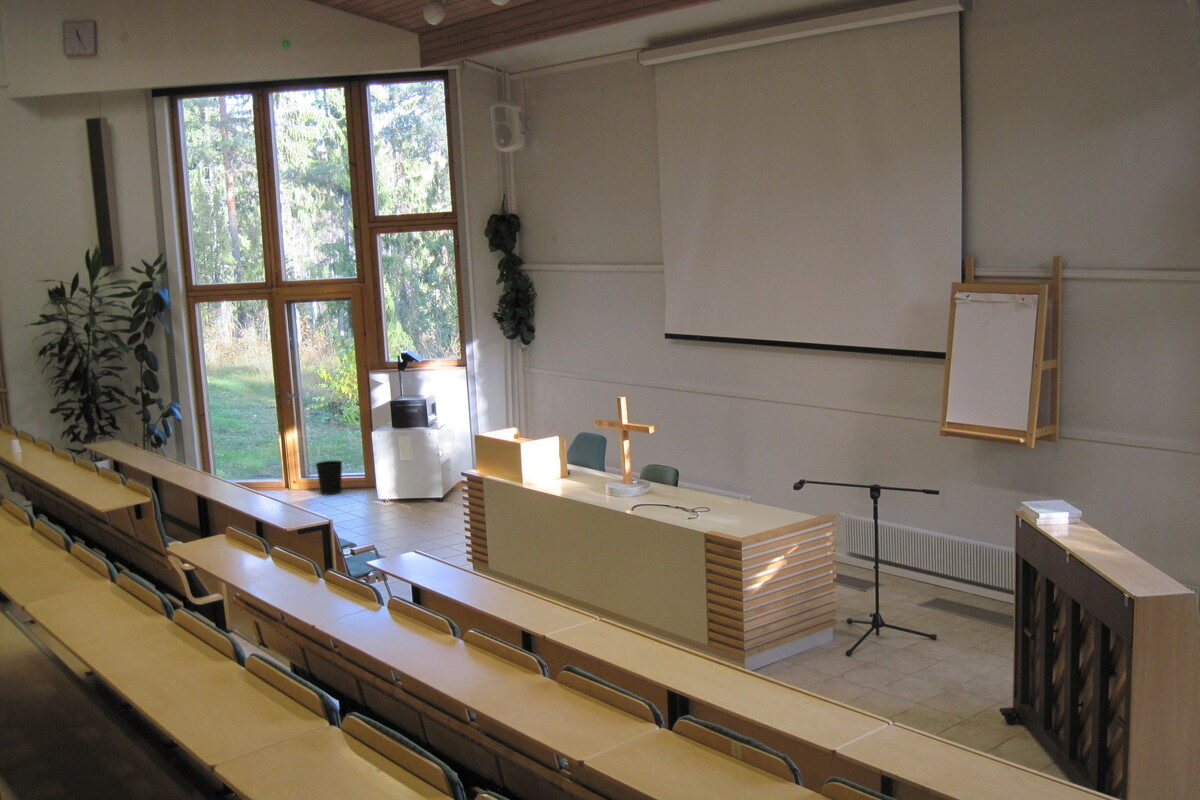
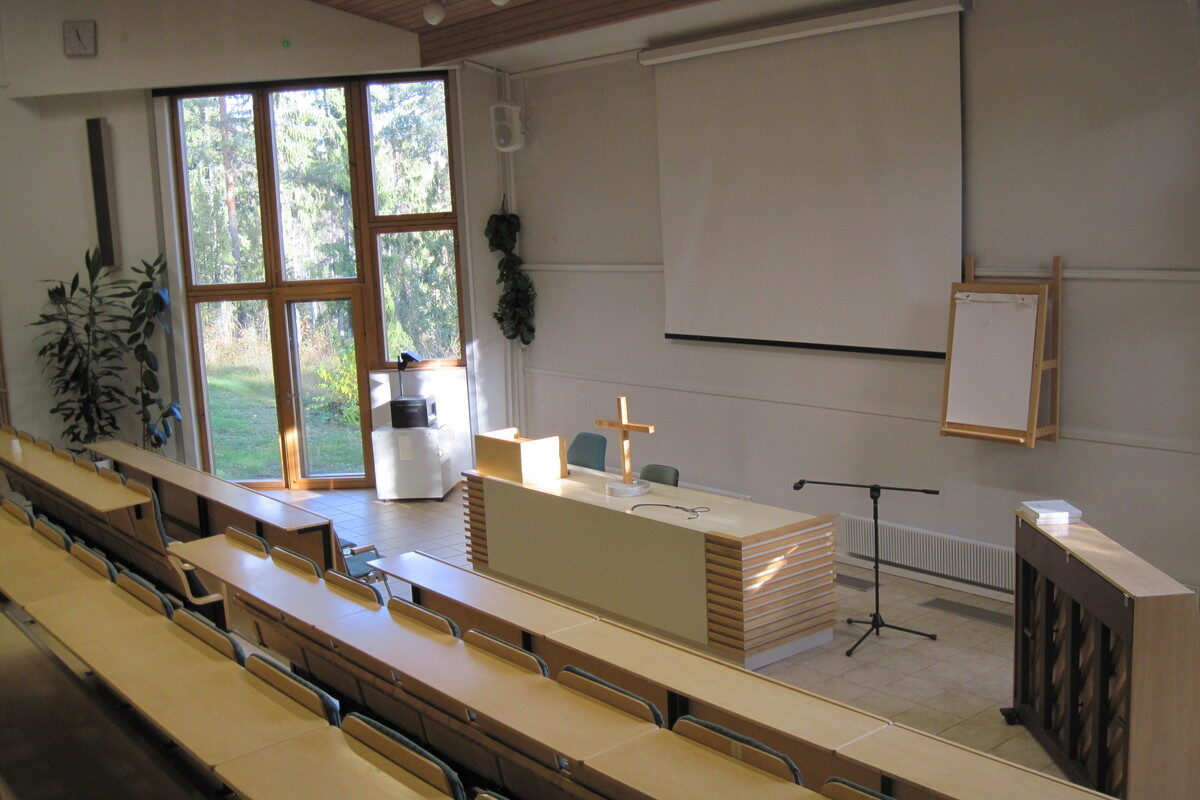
- wastebasket (330, 477)
